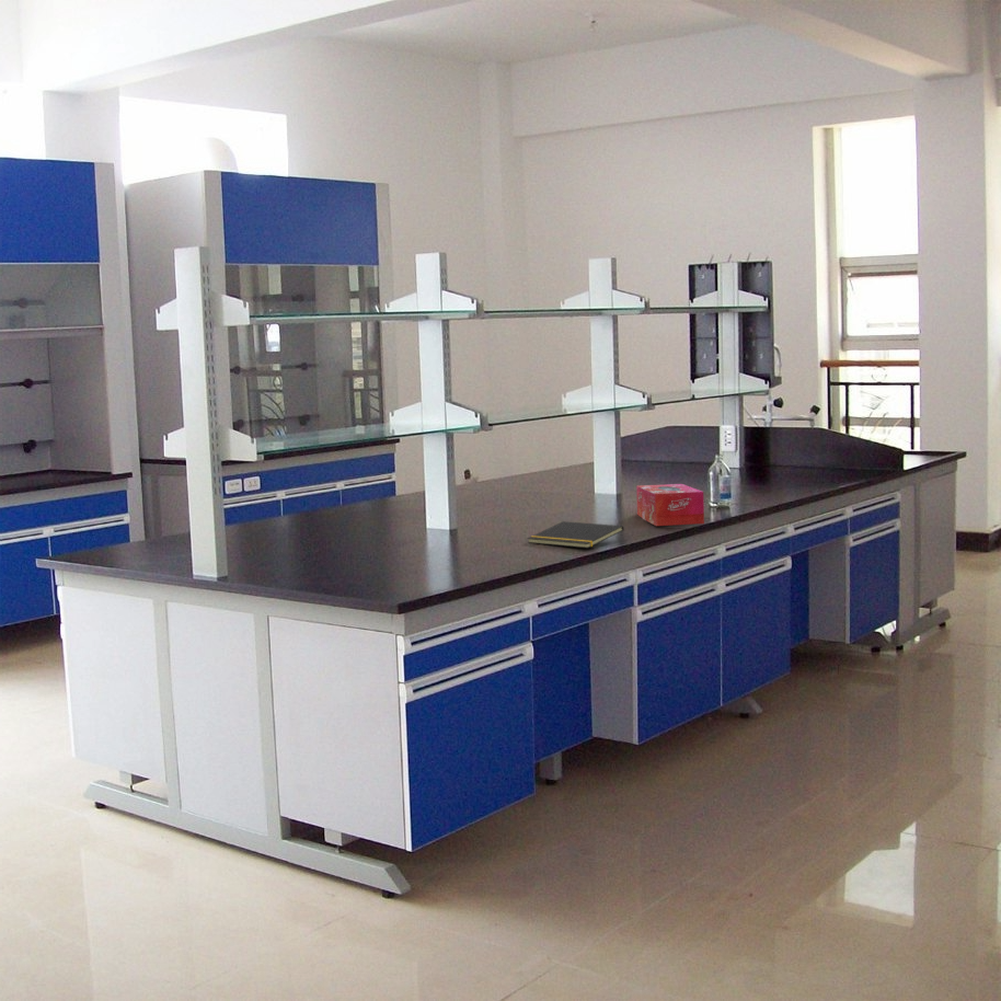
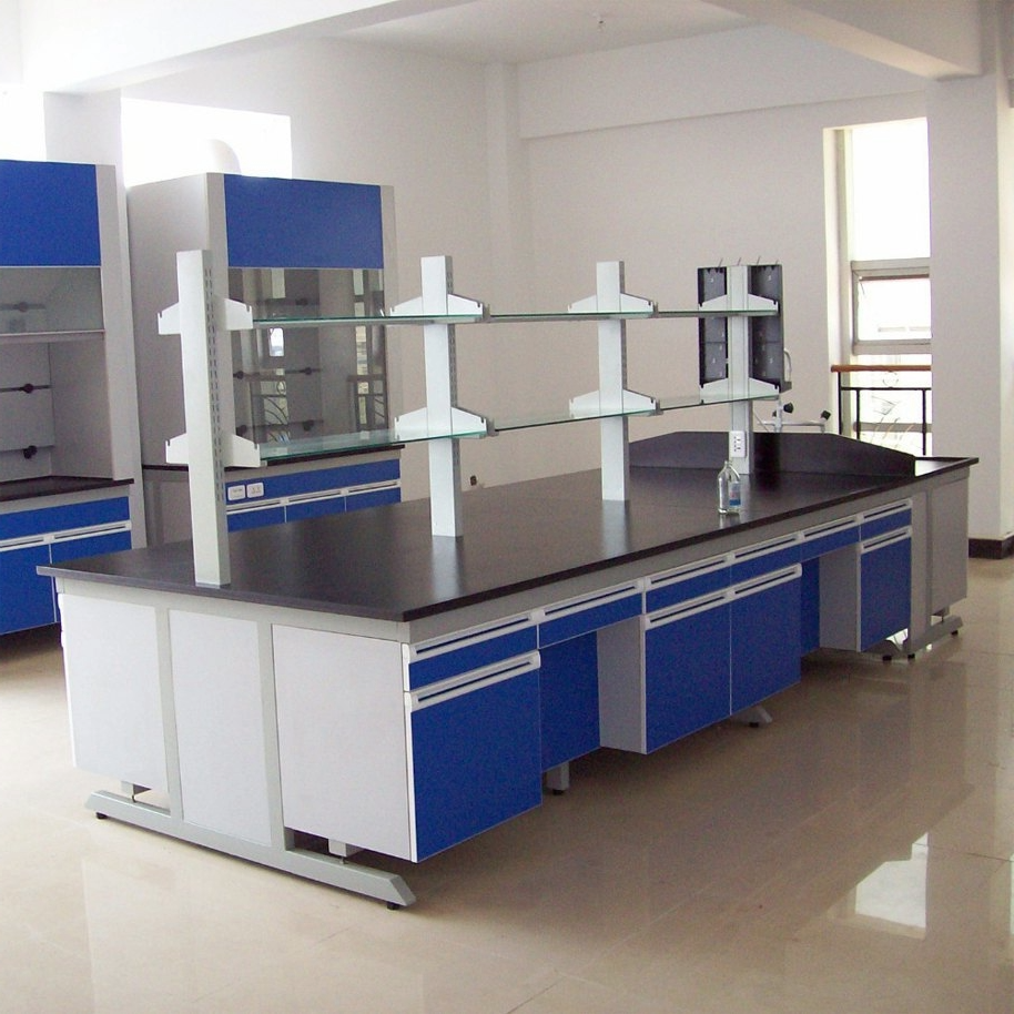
- notepad (575, 533)
- tissue box (669, 504)
